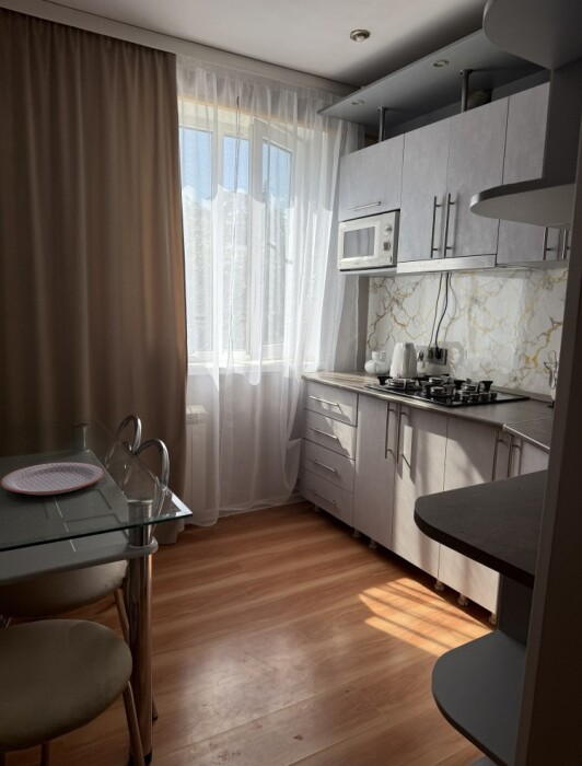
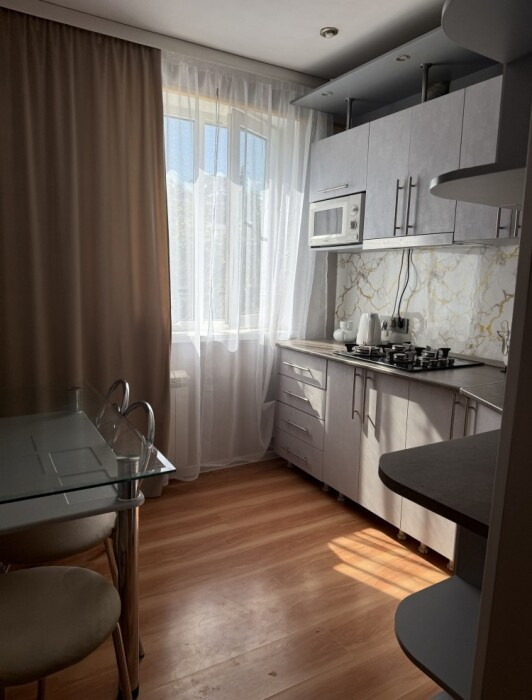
- plate (54, 479)
